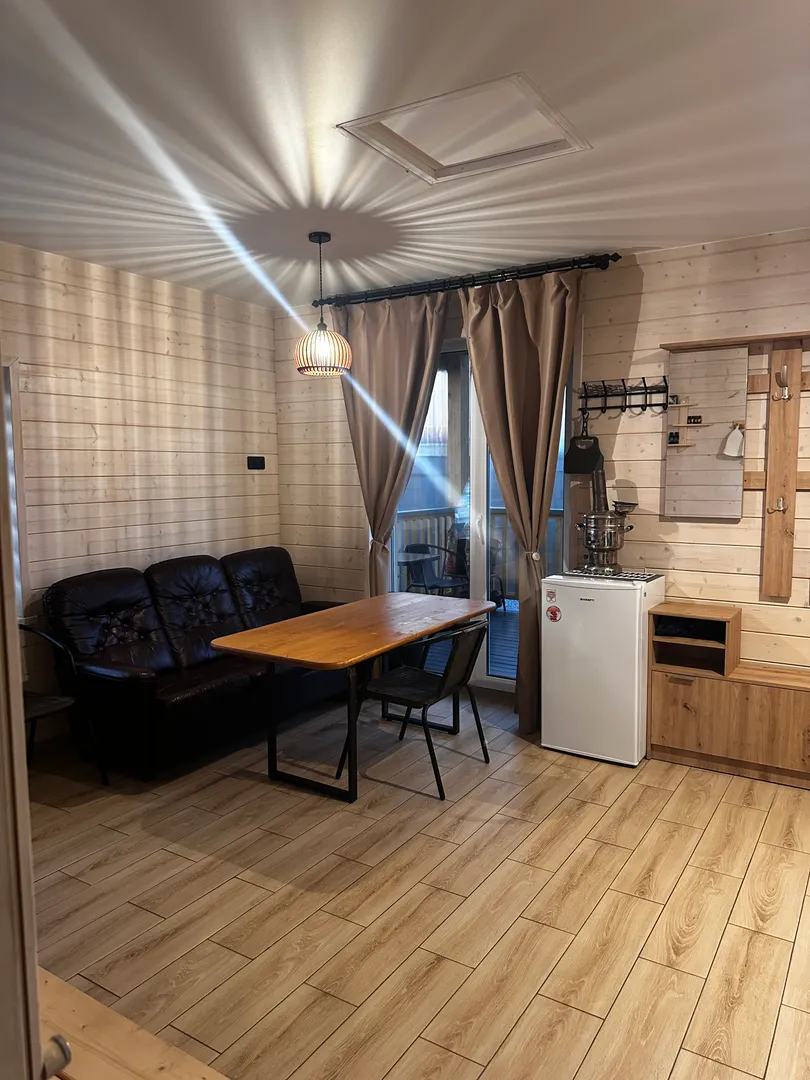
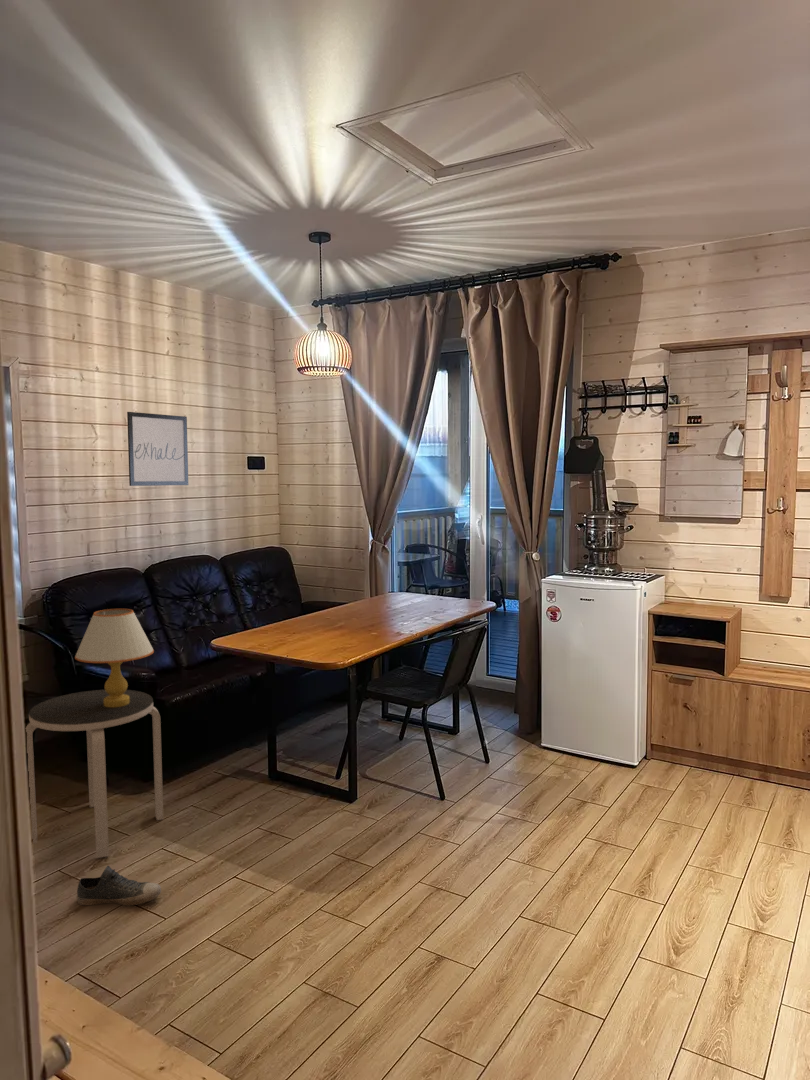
+ shoe (118, 883)
+ table lamp (115, 657)
+ wall art (159, 450)
+ side table (96, 767)
